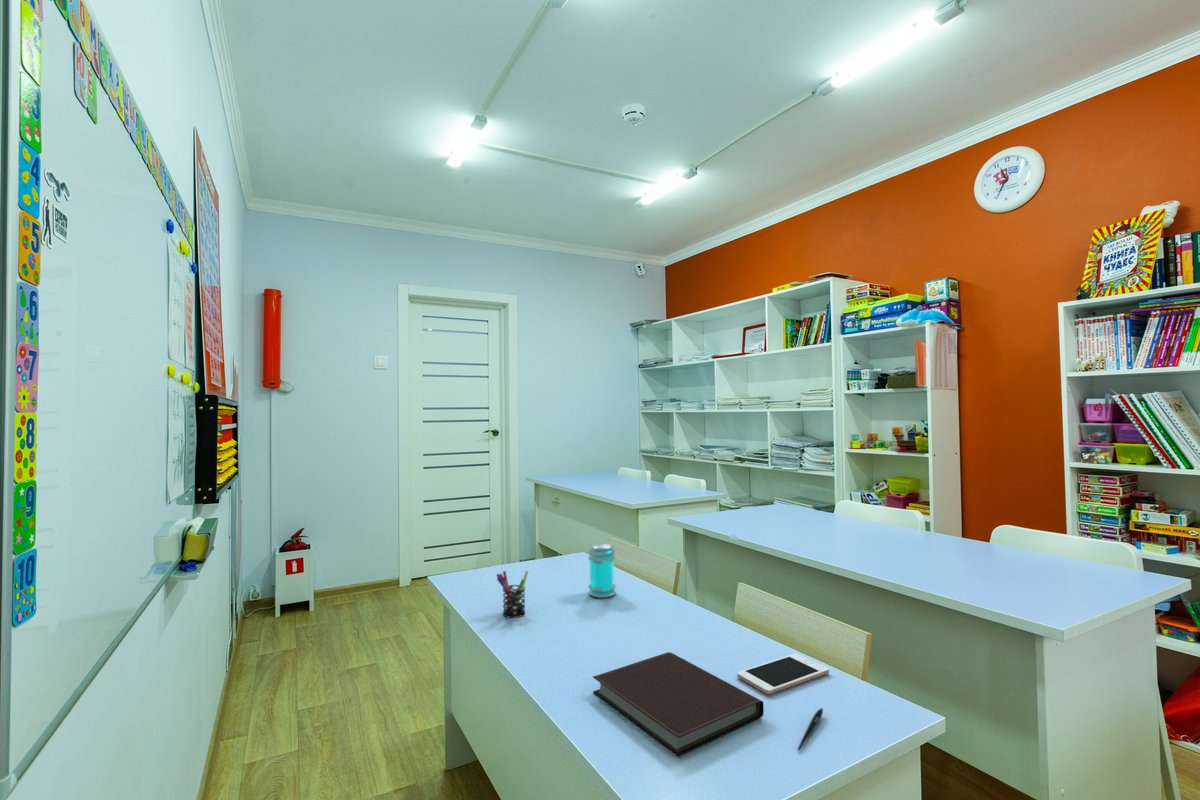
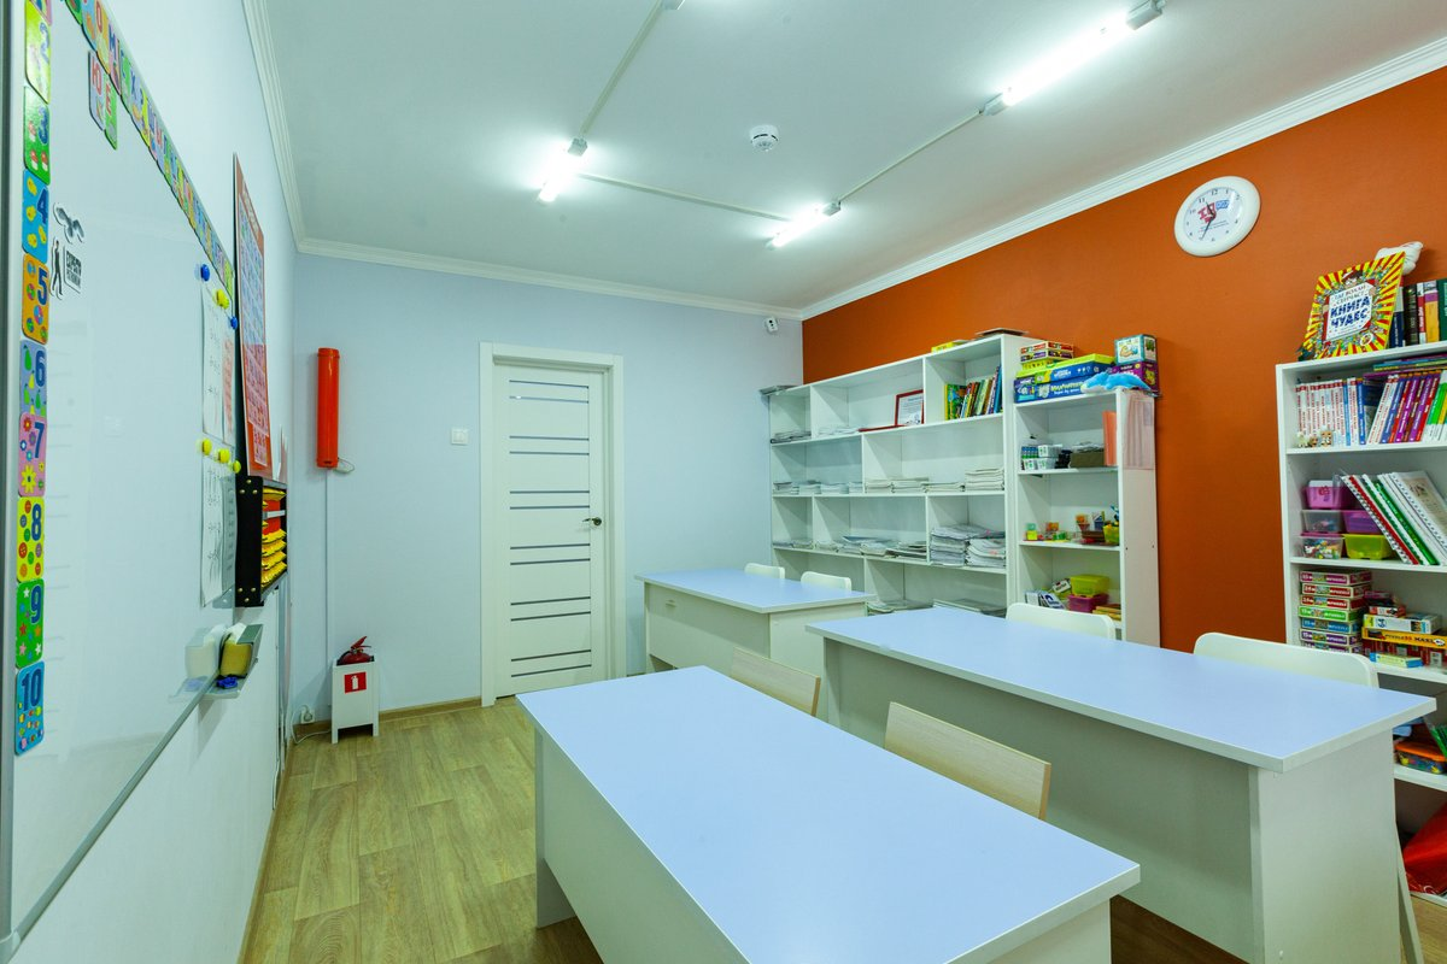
- cell phone (783, 672)
- pen (810, 727)
- pen holder (514, 592)
- notebook (674, 695)
- jar (602, 568)
